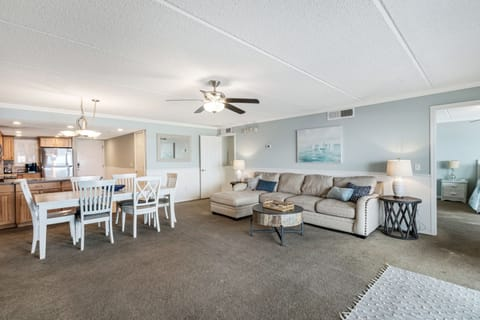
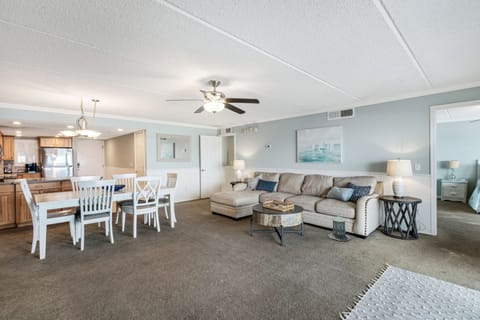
+ lantern (339, 221)
